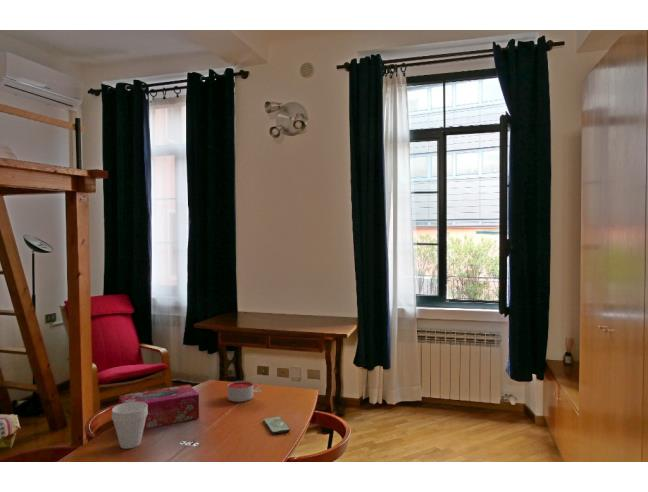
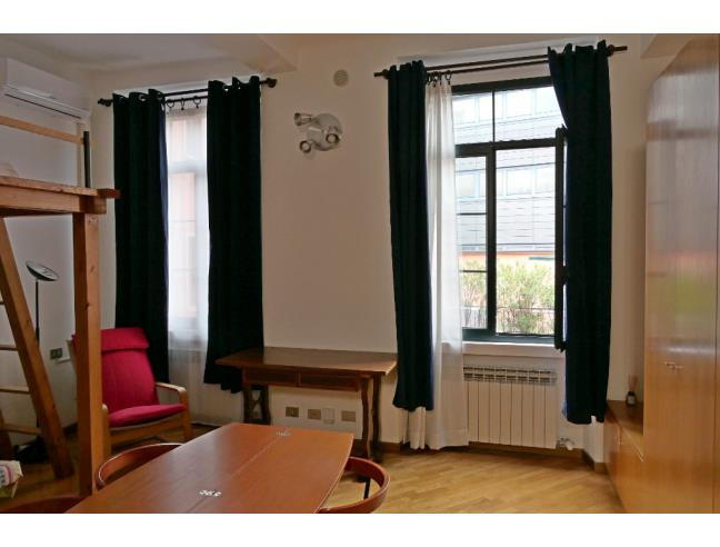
- smartphone (276, 424)
- tissue box (159, 406)
- cup (130, 425)
- candle (240, 390)
